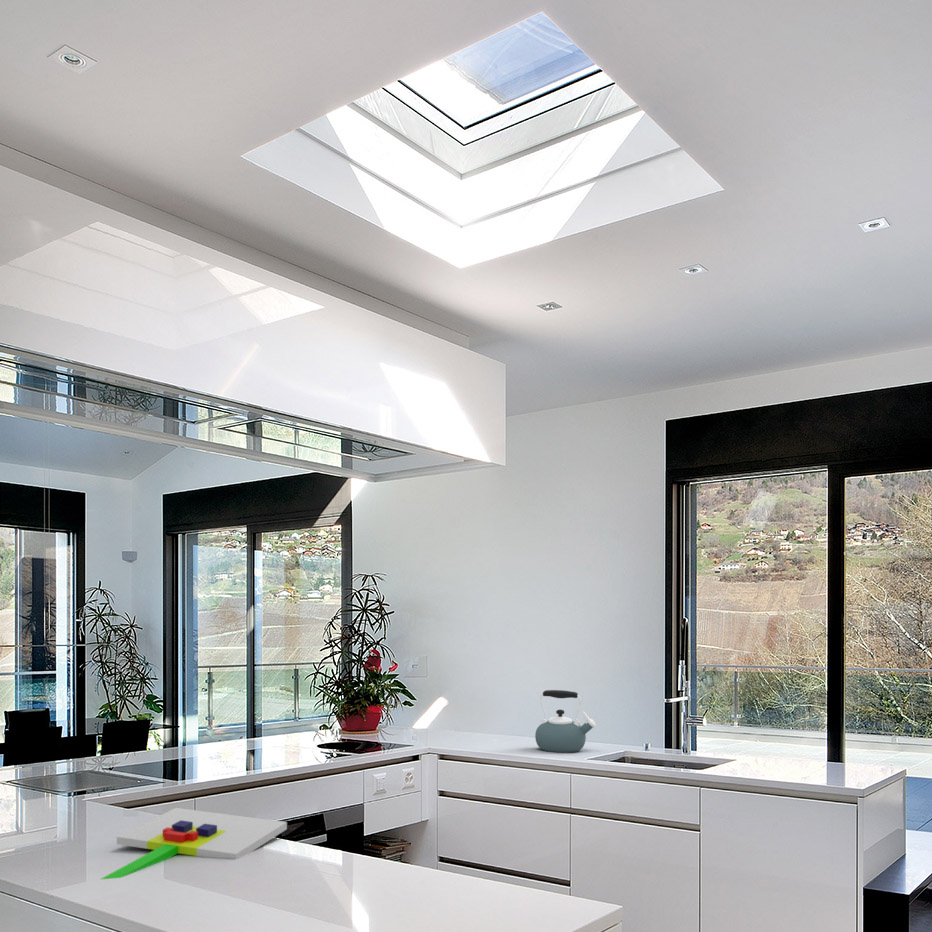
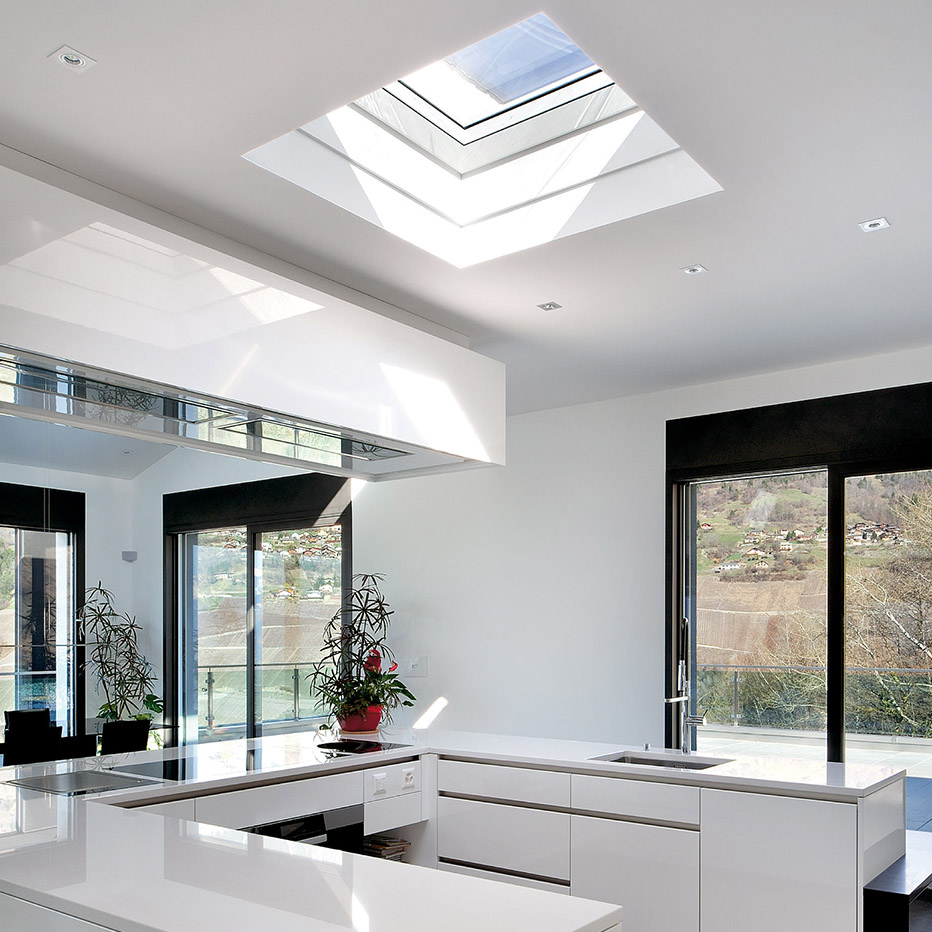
- chopping board (172, 846)
- kettle (565, 720)
